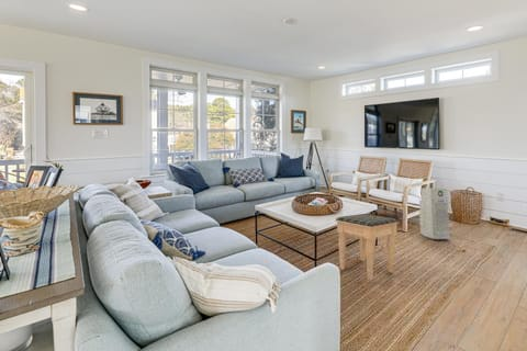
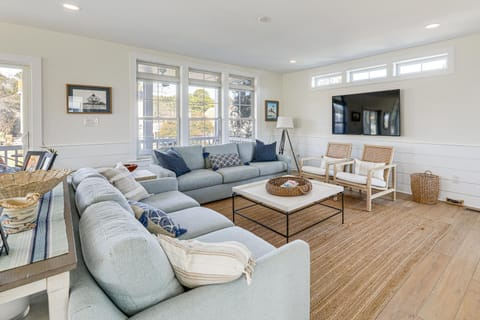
- air purifier (433, 212)
- footstool (366, 244)
